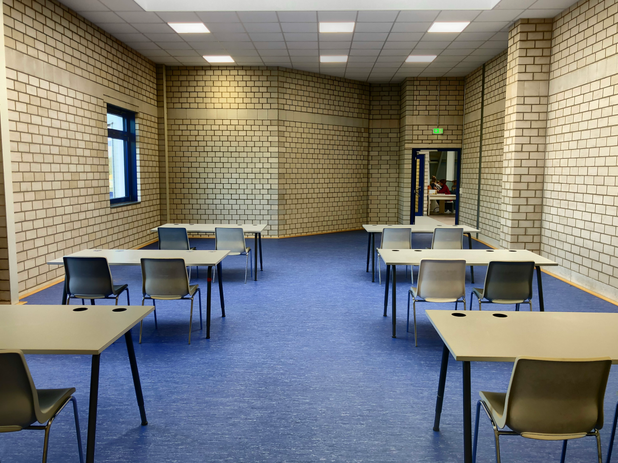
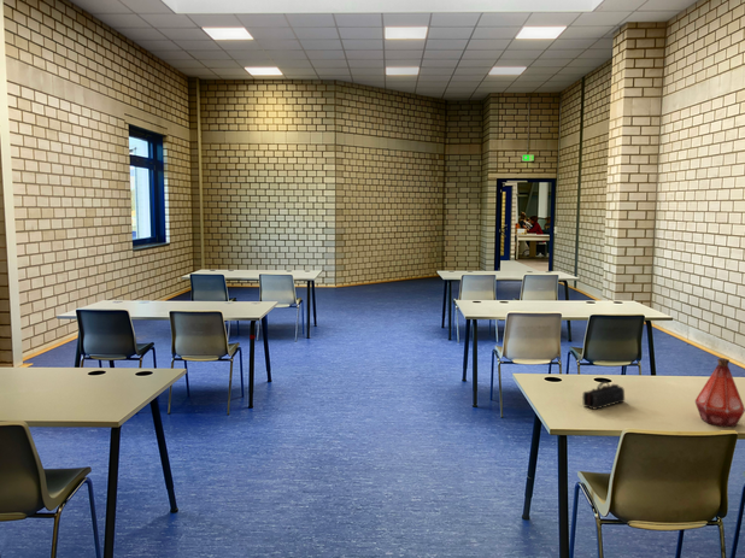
+ pencil case (604, 392)
+ bottle (722, 390)
